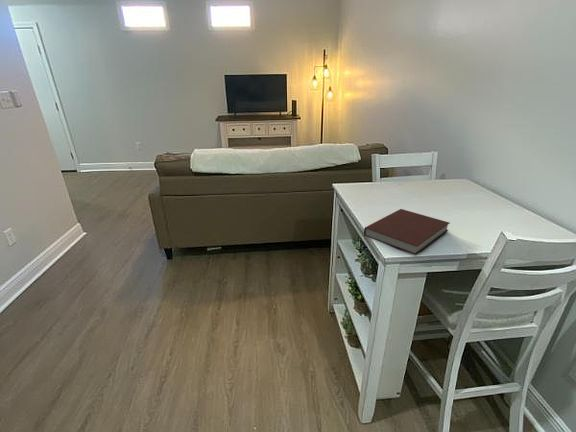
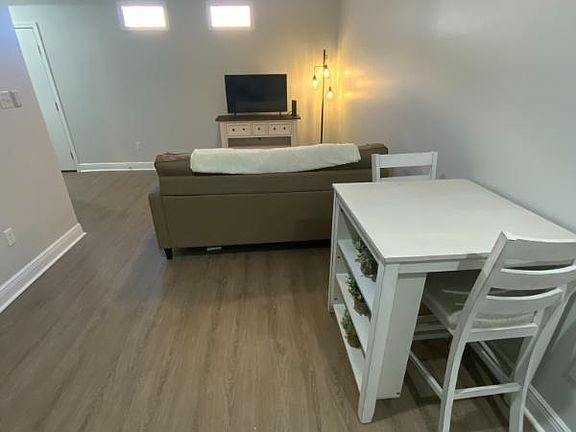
- notebook (407, 228)
